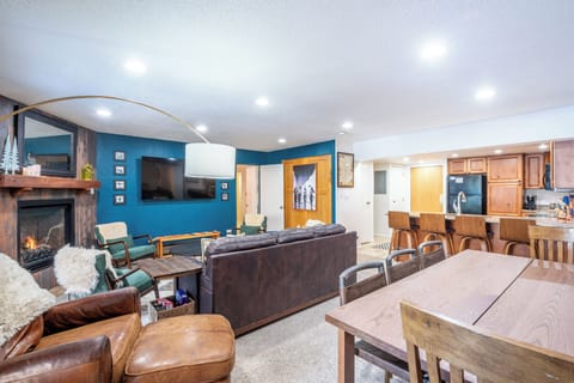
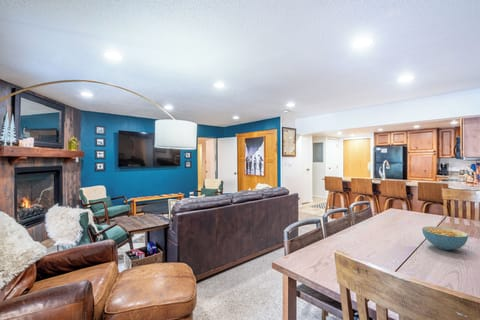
+ cereal bowl (444, 239)
